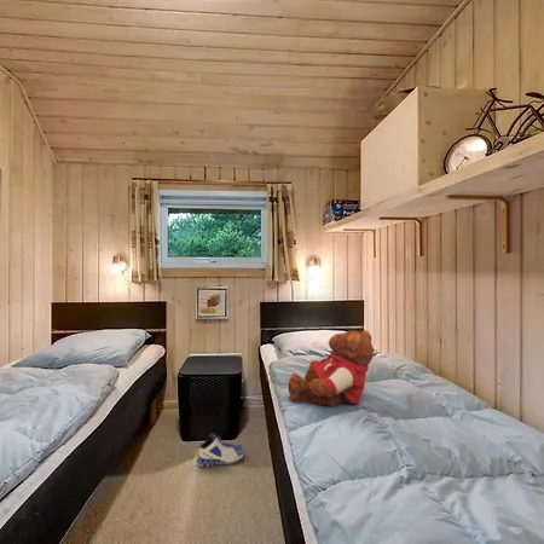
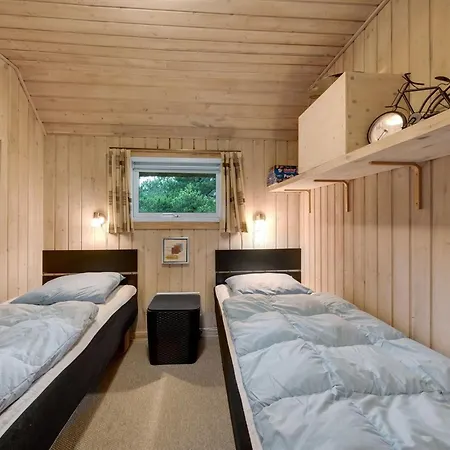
- sneaker (220, 447)
- teddy bear (329, 363)
